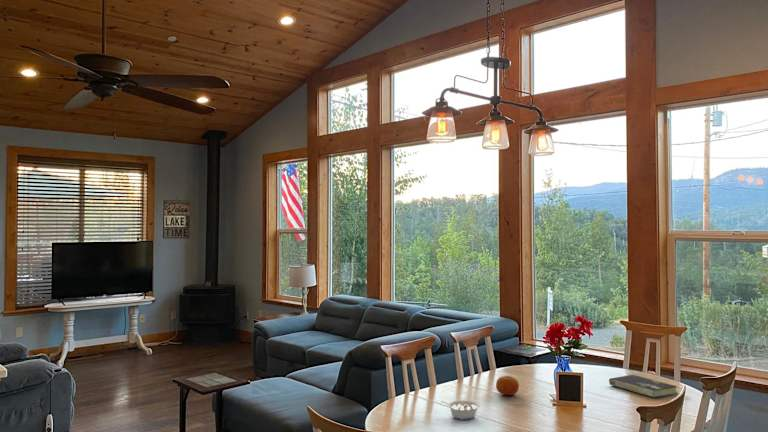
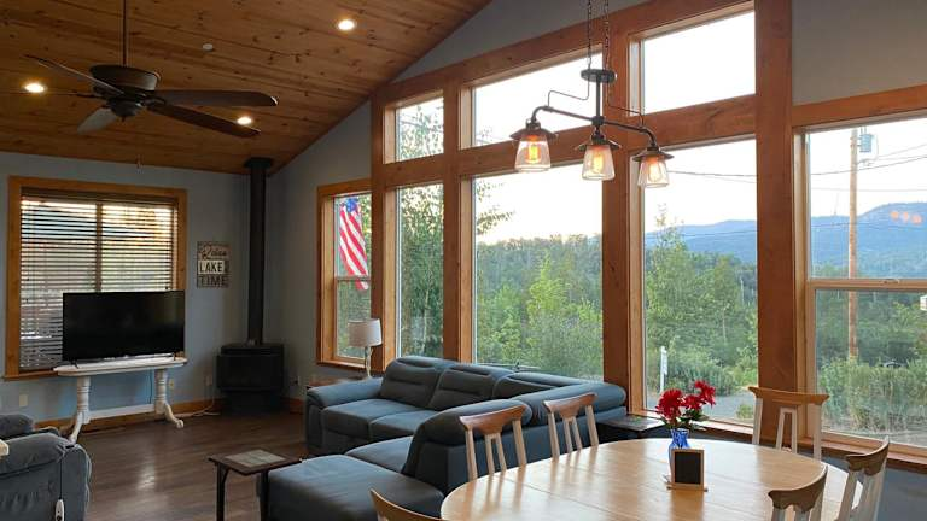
- legume (462, 409)
- fruit (507, 385)
- book (642, 385)
